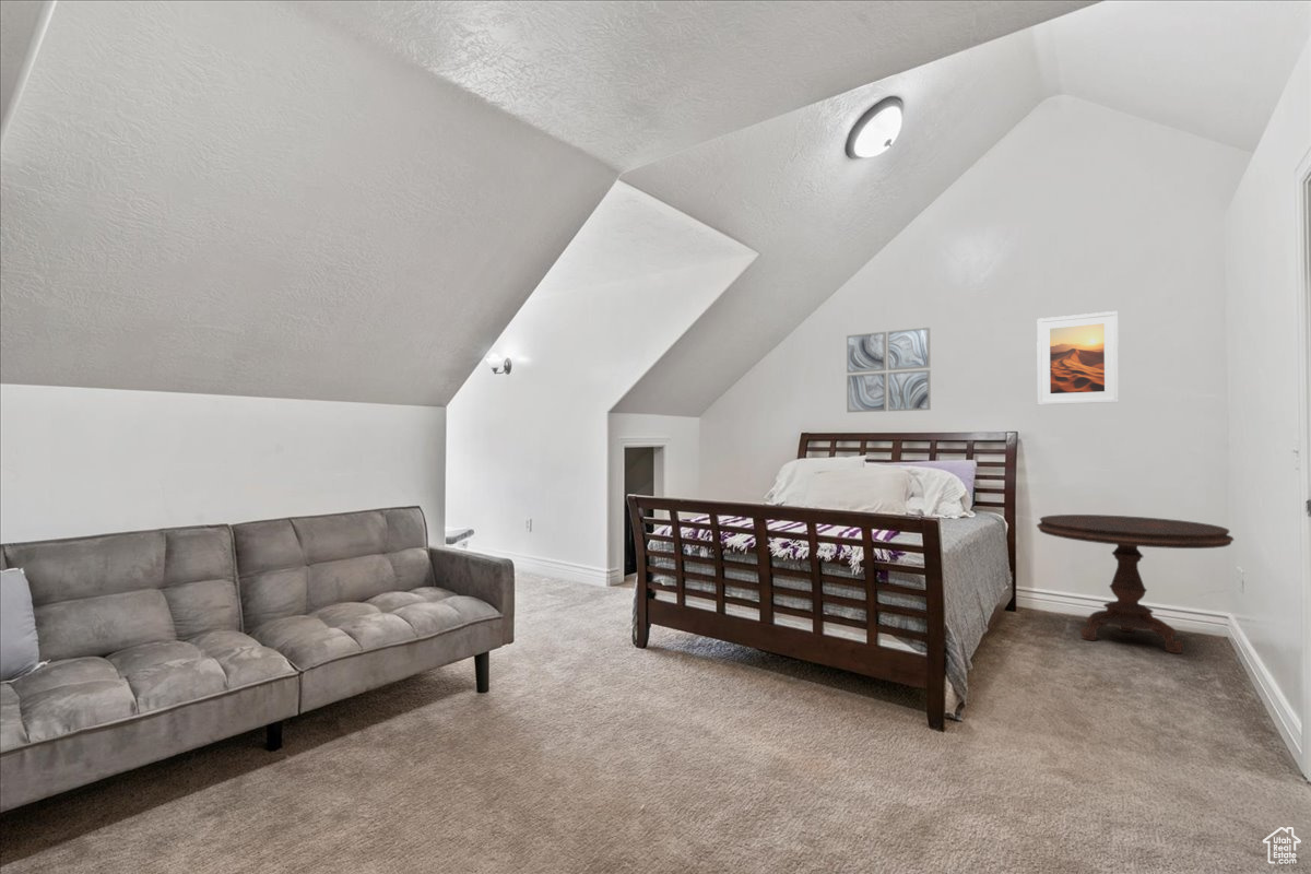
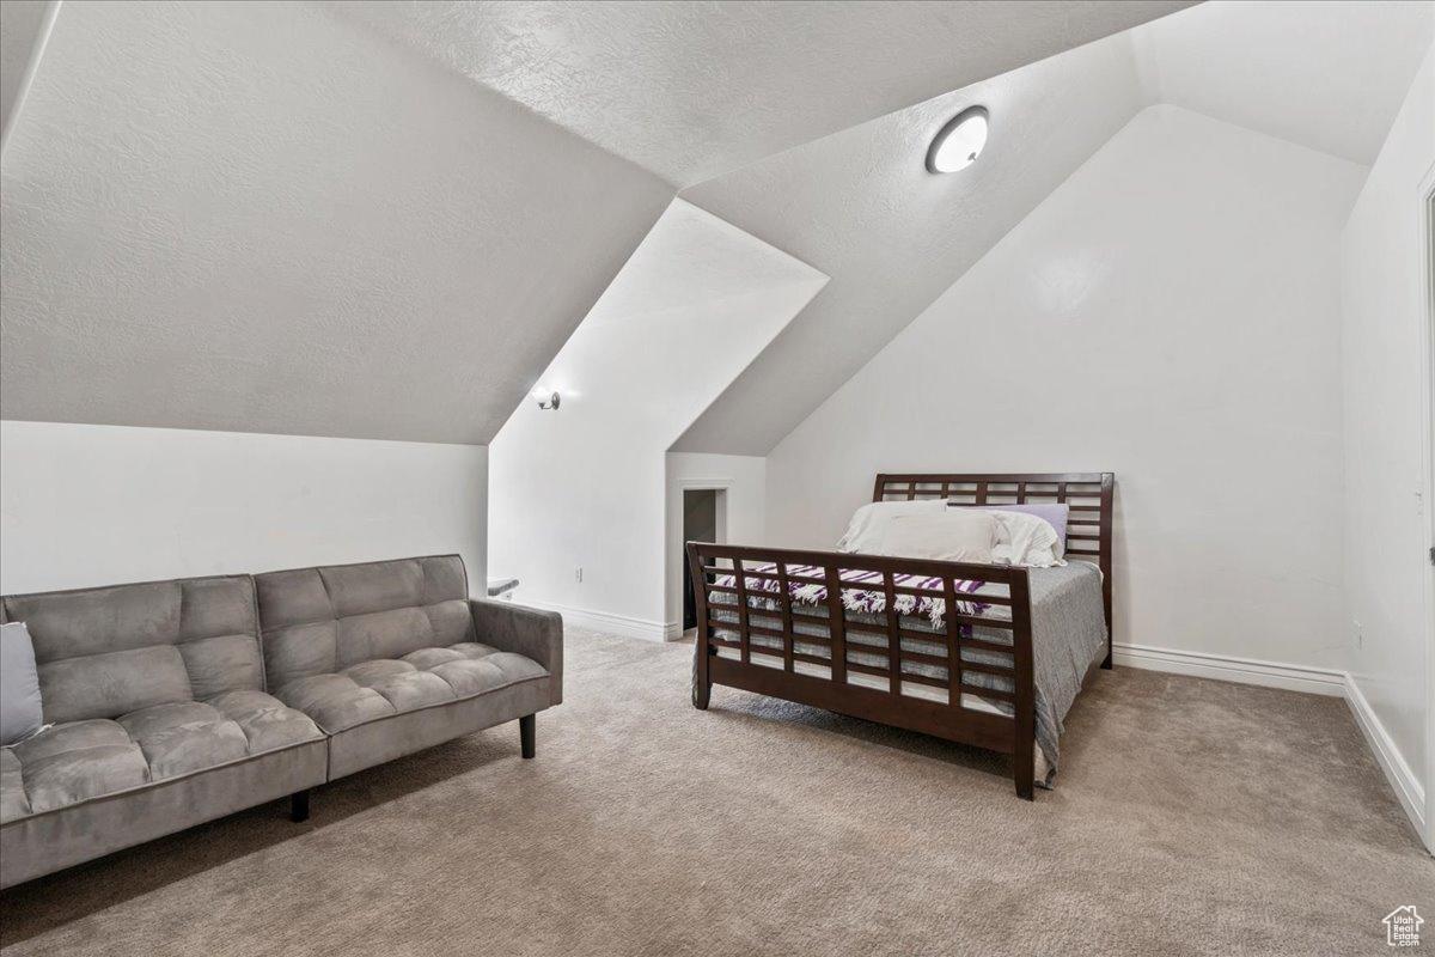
- side table (1127, 581)
- wall art (885, 373)
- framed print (1076, 359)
